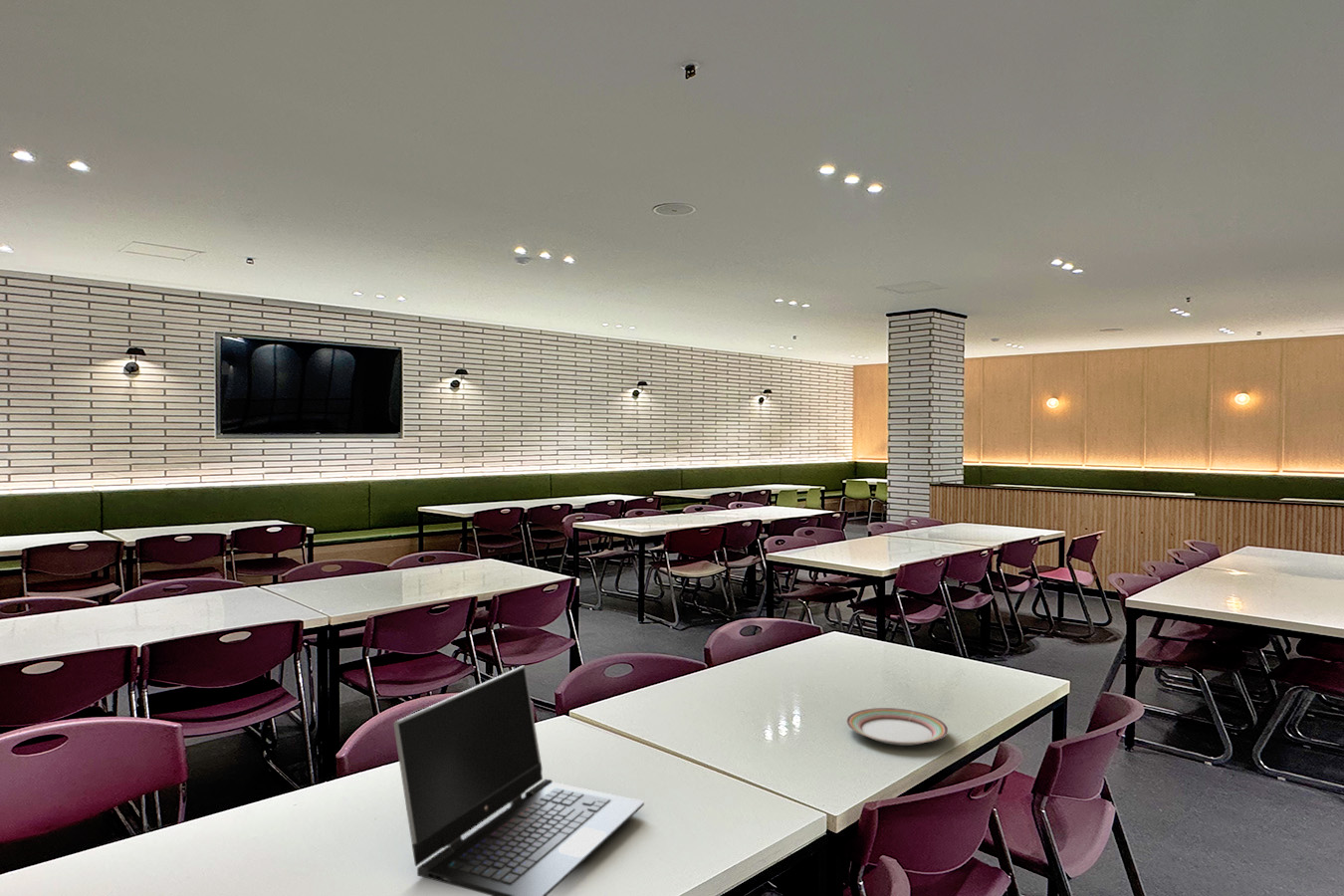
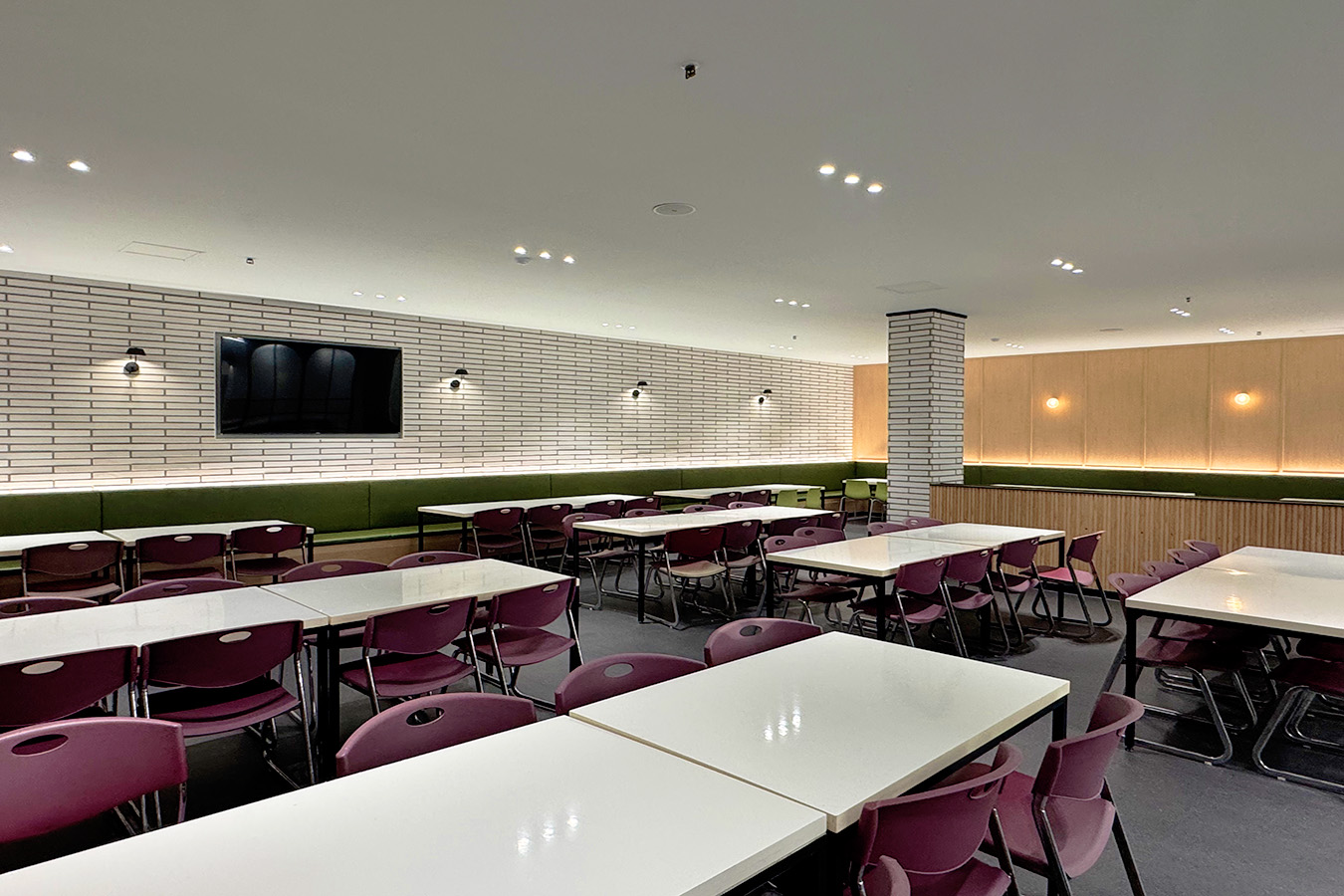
- laptop computer (528, 770)
- plate (896, 728)
